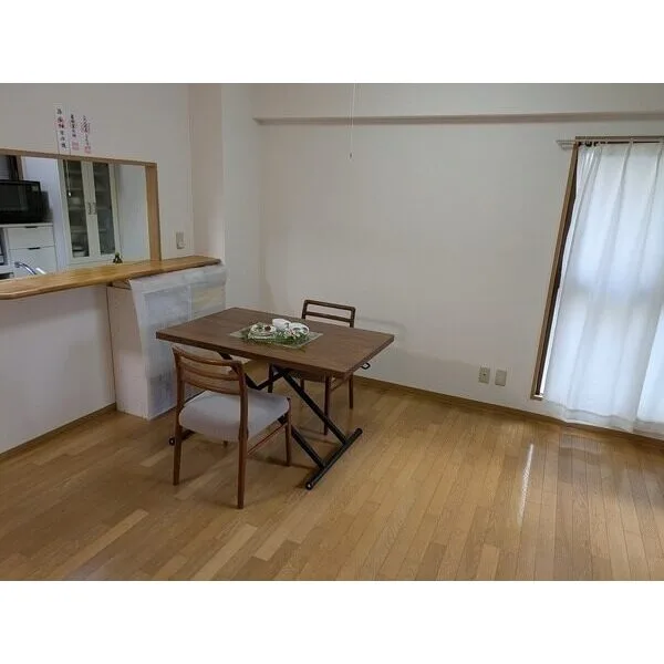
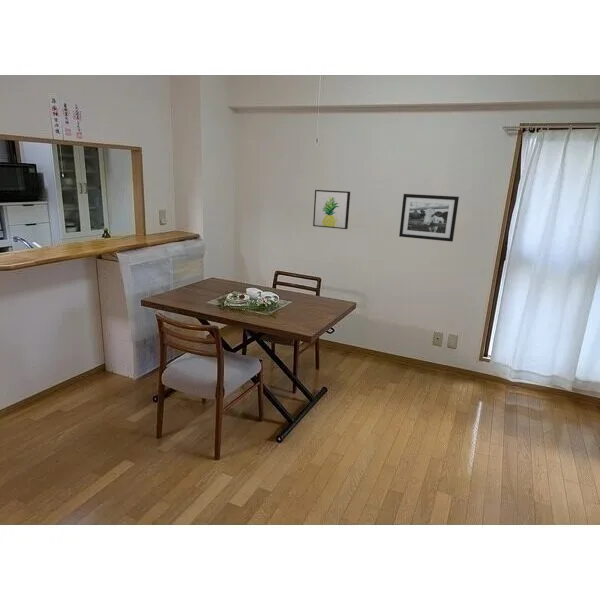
+ picture frame (427, 217)
+ wall art (331, 209)
